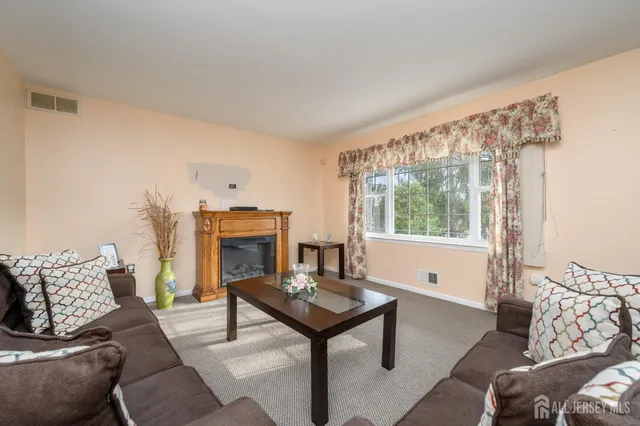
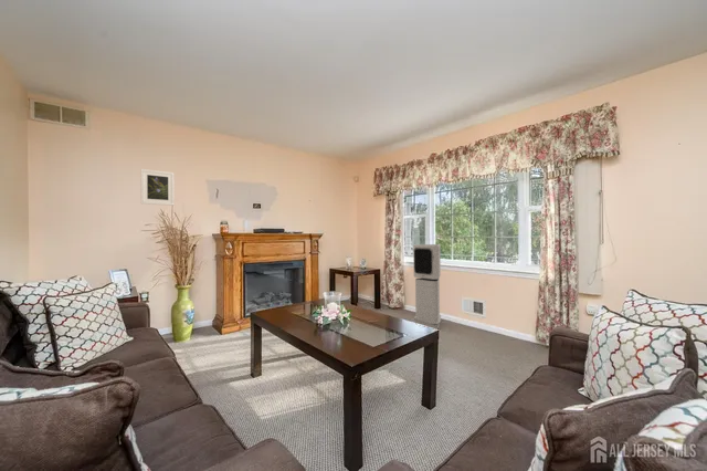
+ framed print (157, 187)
+ air purifier (431, 284)
